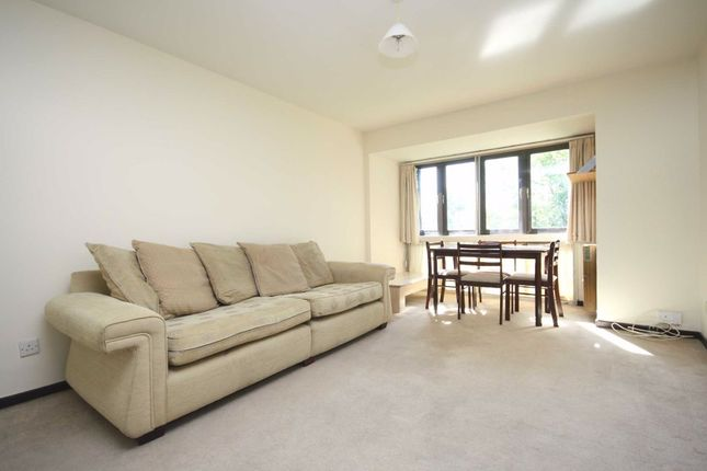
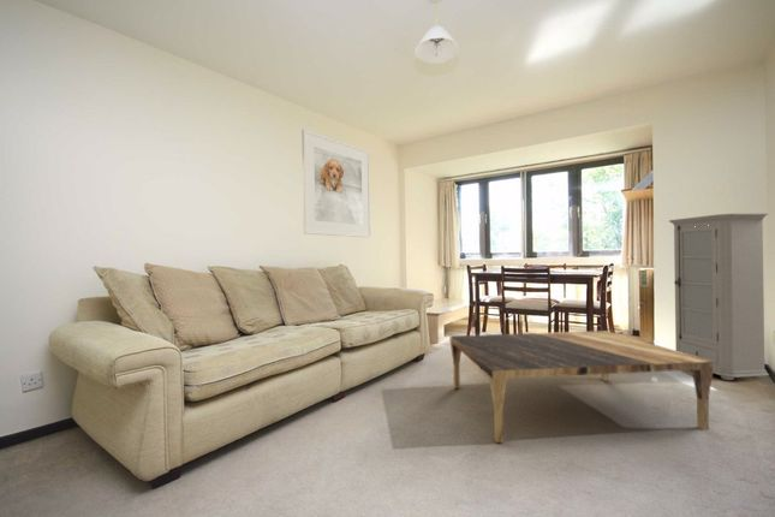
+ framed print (339, 188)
+ cabinet (715, 293)
+ coffee table (561, 375)
